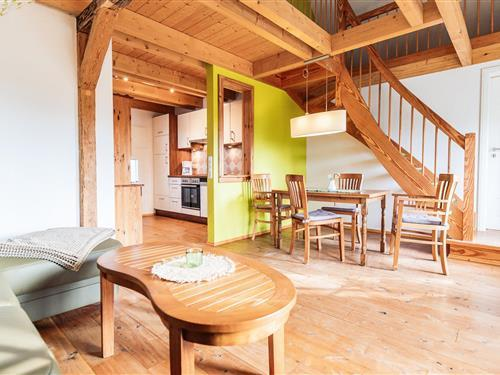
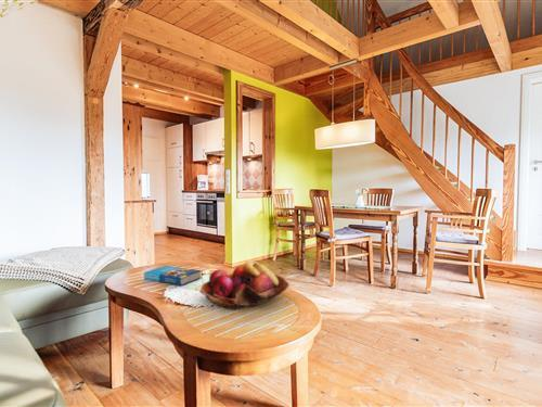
+ fruit basket (246, 282)
+ book (172, 275)
